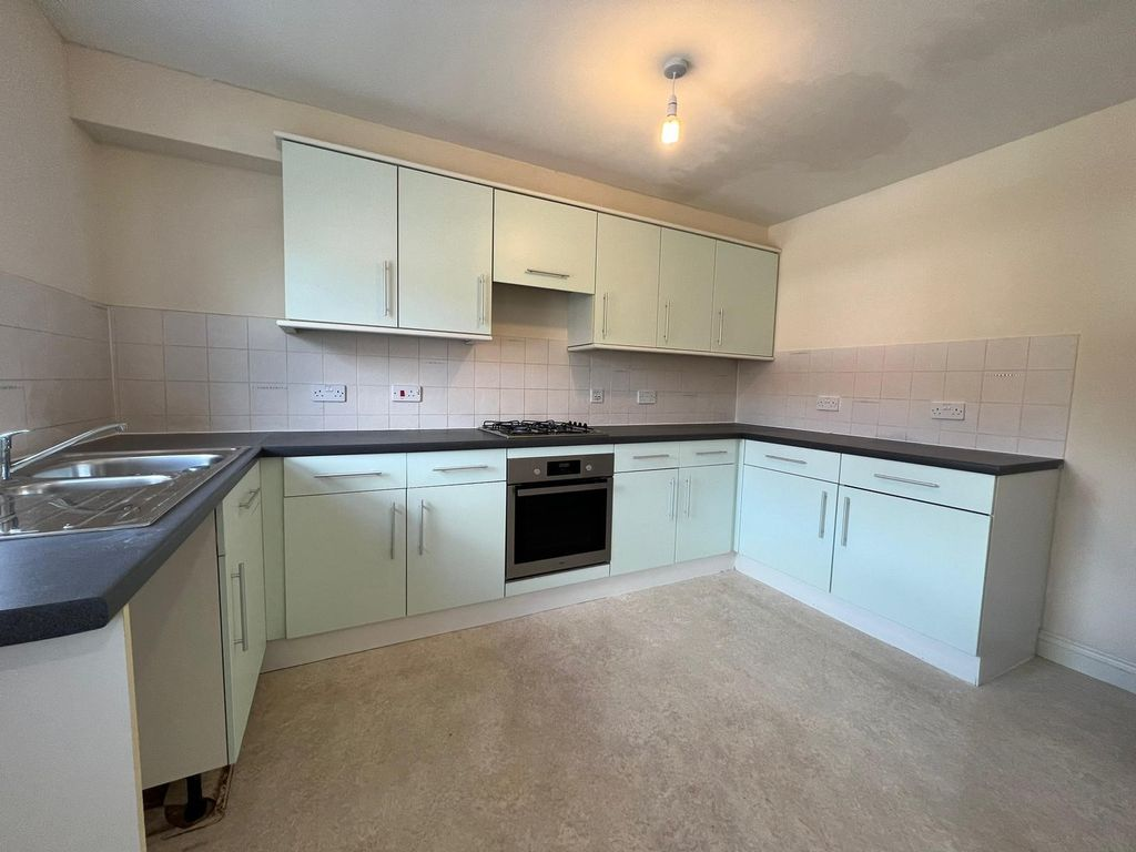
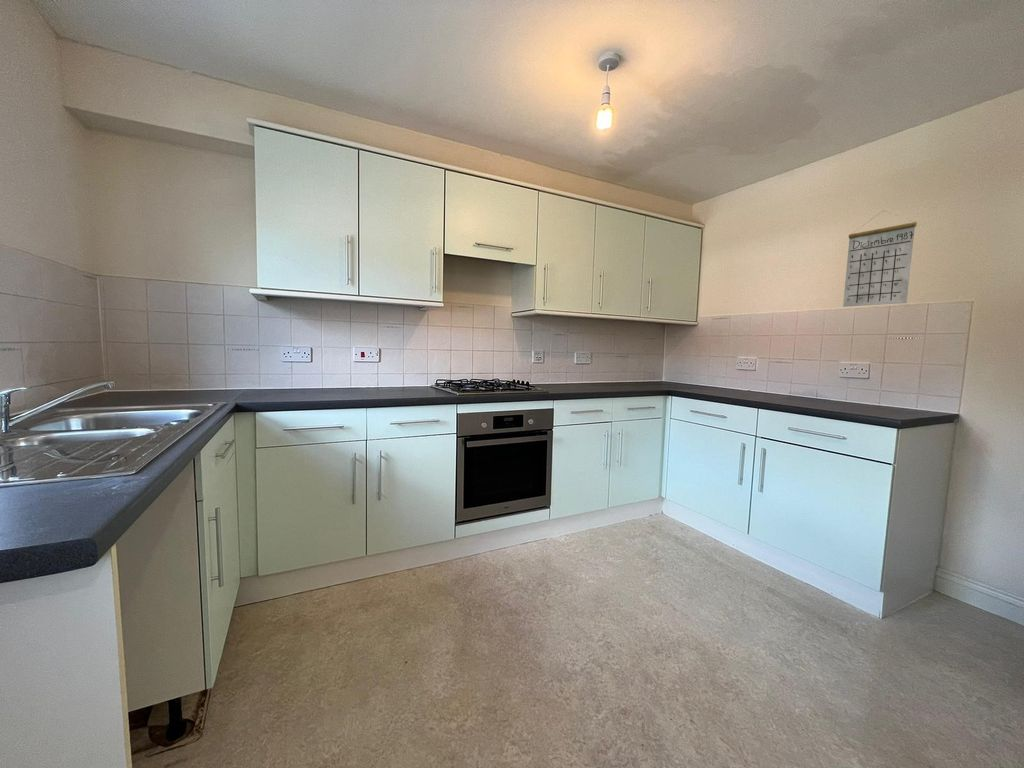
+ calendar (878, 257)
